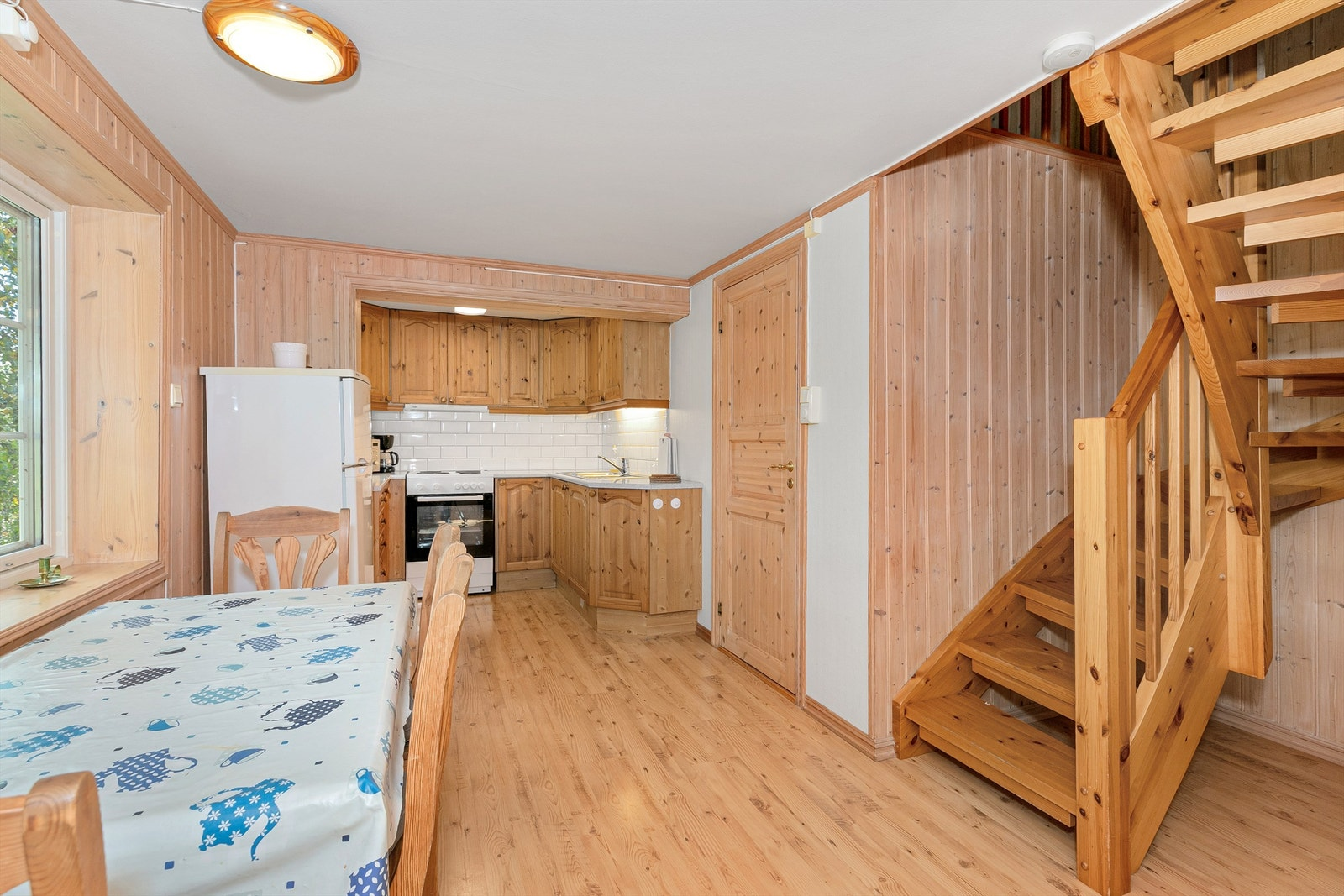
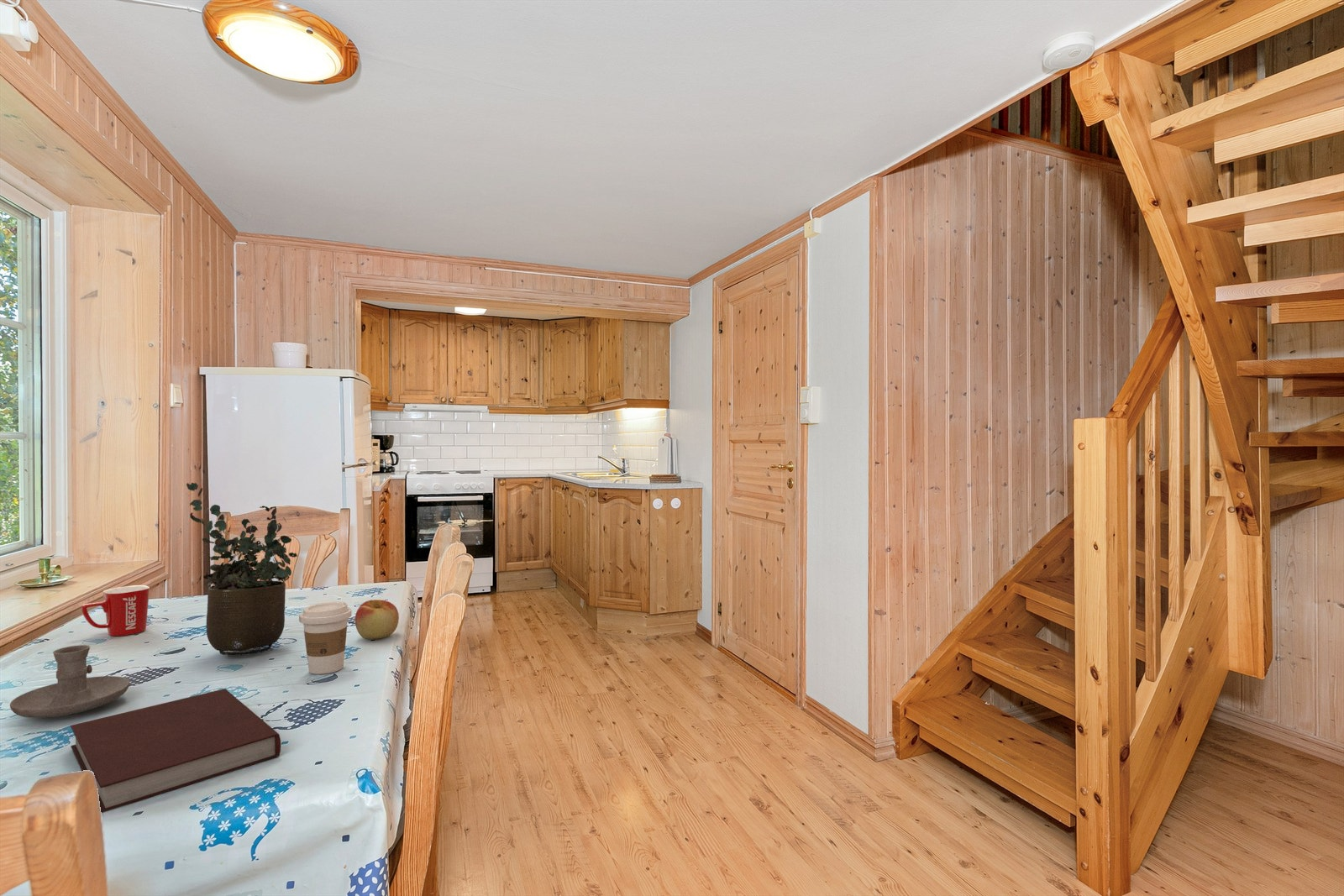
+ candle holder (70, 676)
+ apple (377, 618)
+ potted plant (244, 566)
+ notebook (174, 740)
+ coffee cup (326, 637)
+ mug (116, 612)
